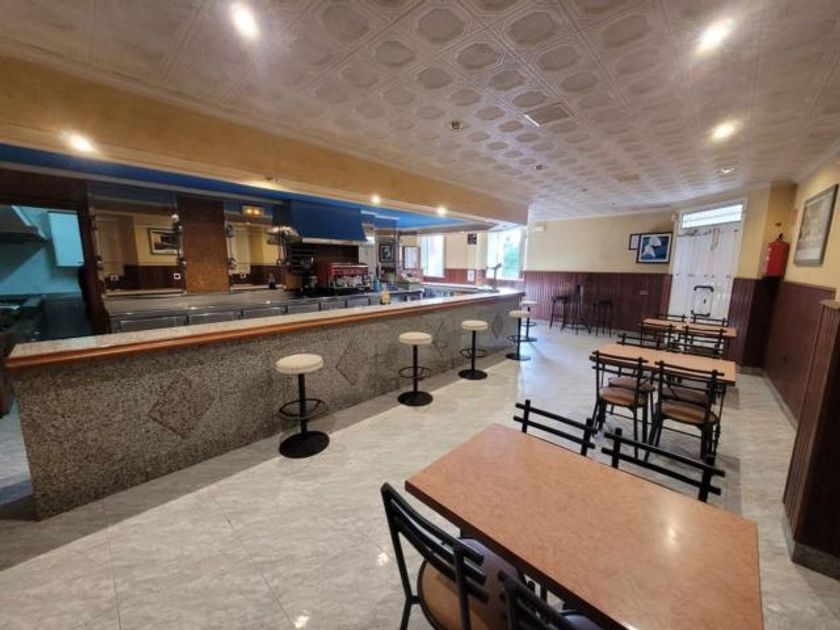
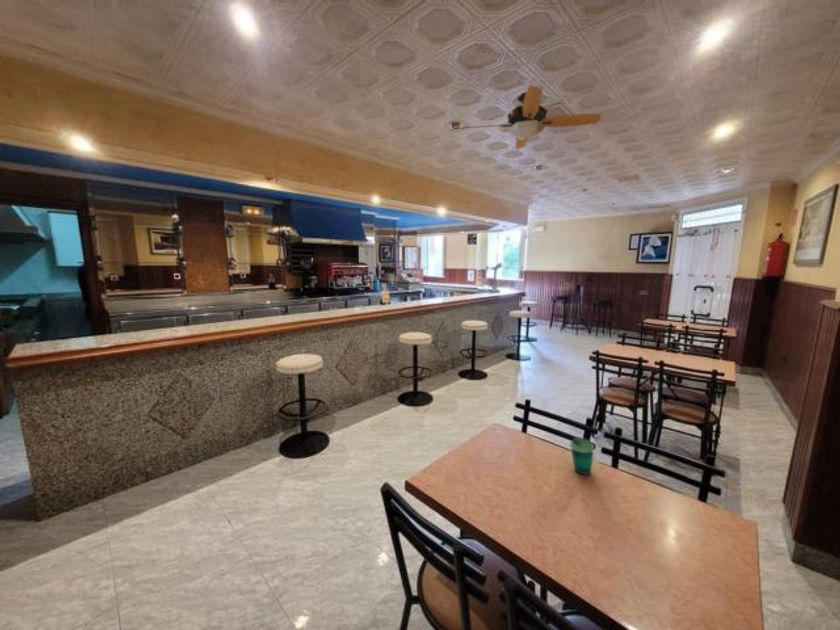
+ cup (580, 456)
+ ceiling fan (526, 118)
